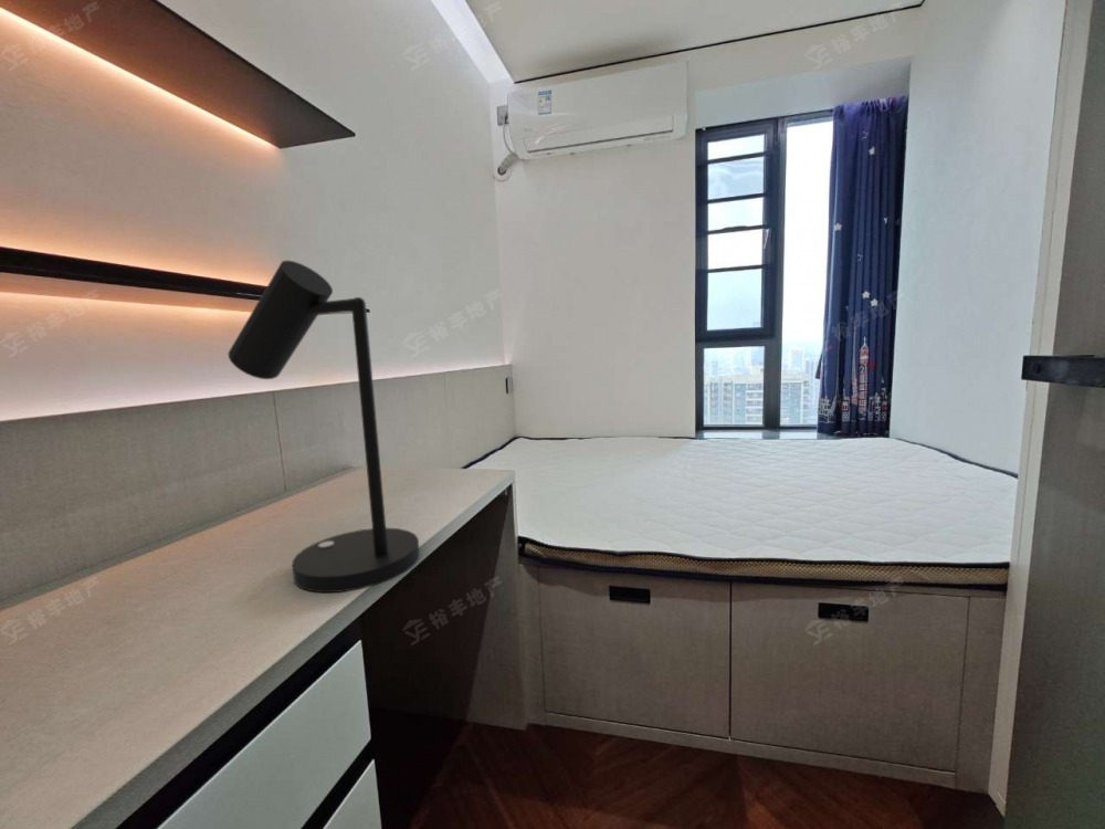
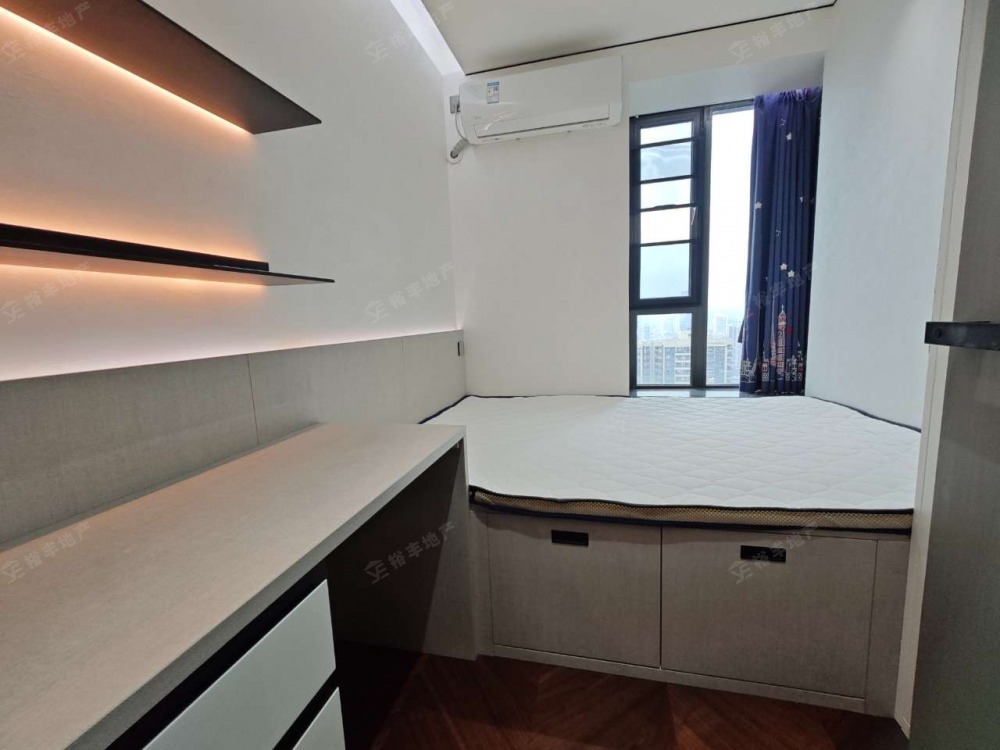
- desk lamp (361, 414)
